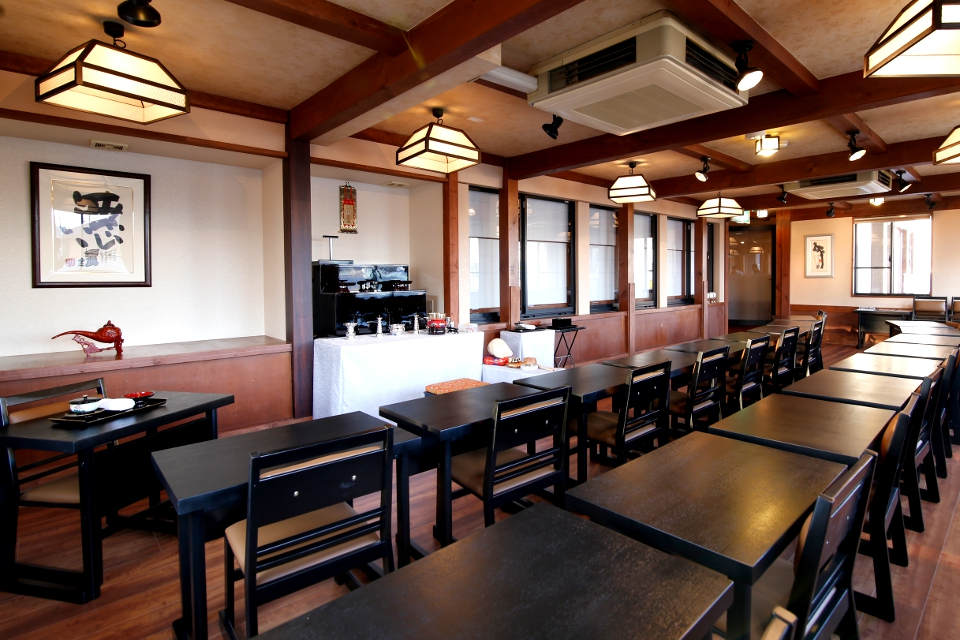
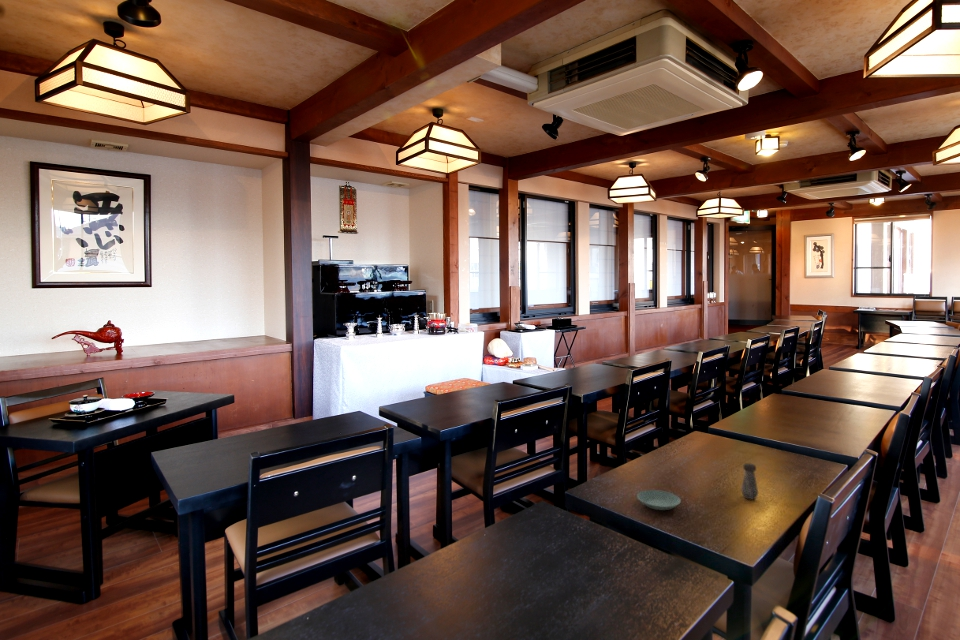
+ saucer (658, 501)
+ salt shaker (749, 480)
